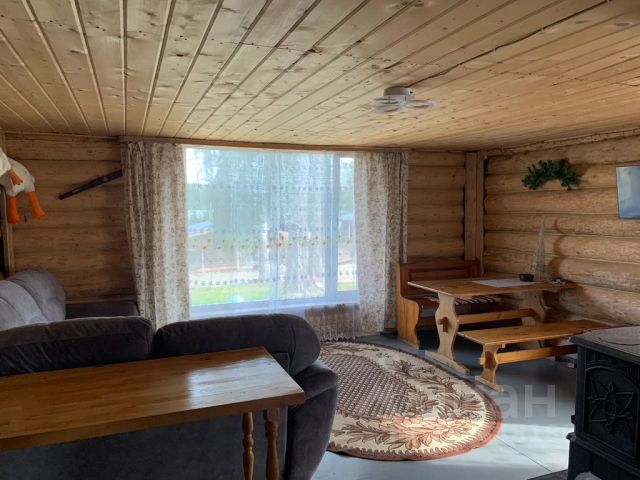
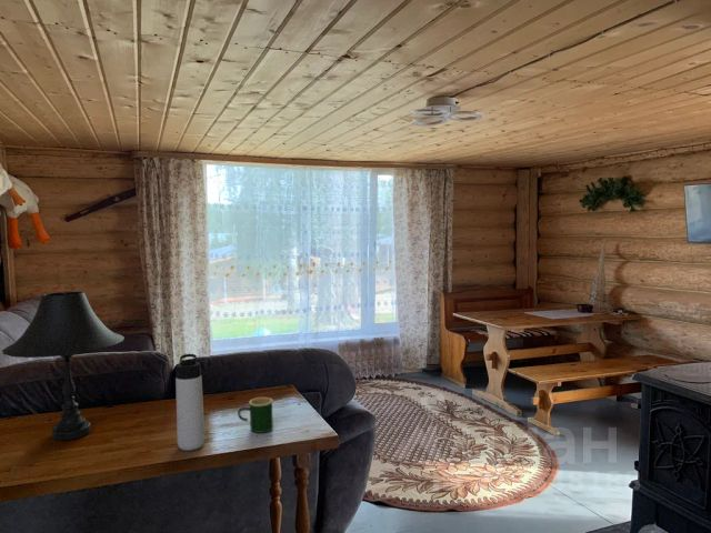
+ mug (256, 414)
+ thermos bottle (189, 401)
+ table lamp (67, 363)
